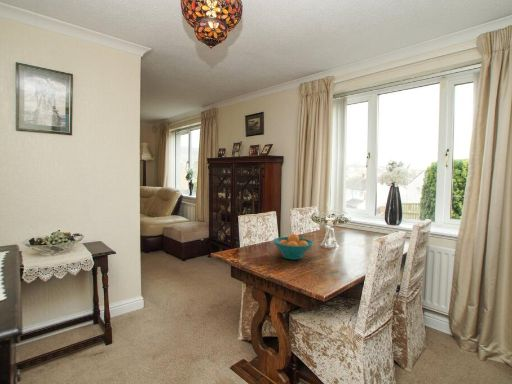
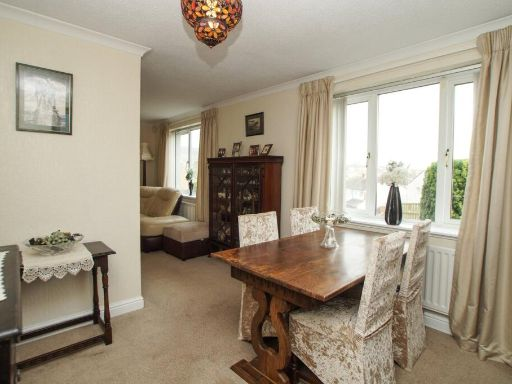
- fruit bowl (293, 245)
